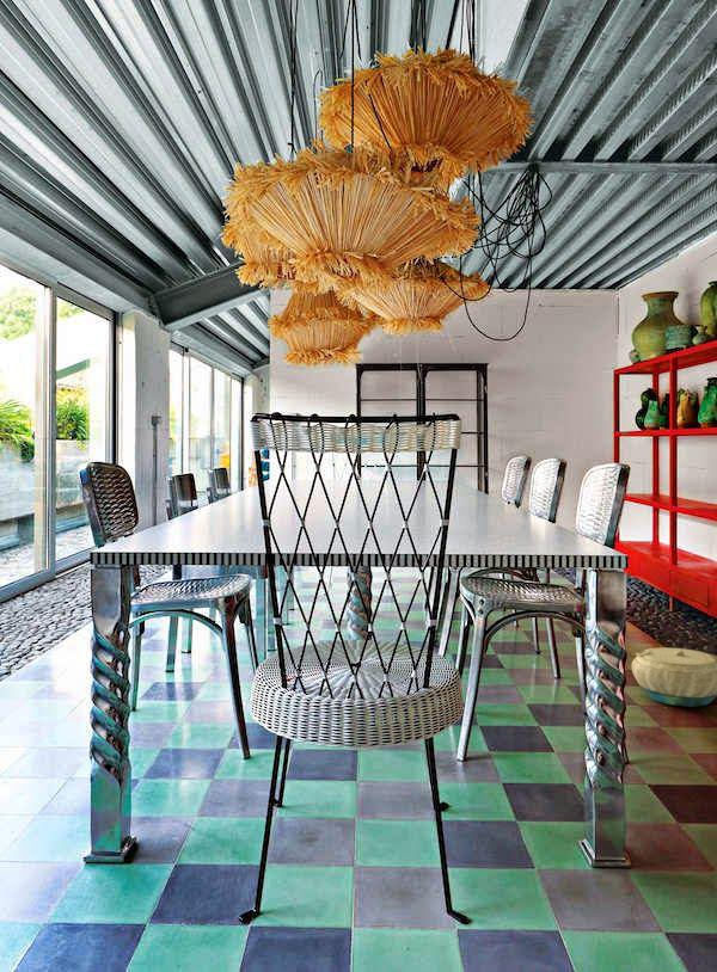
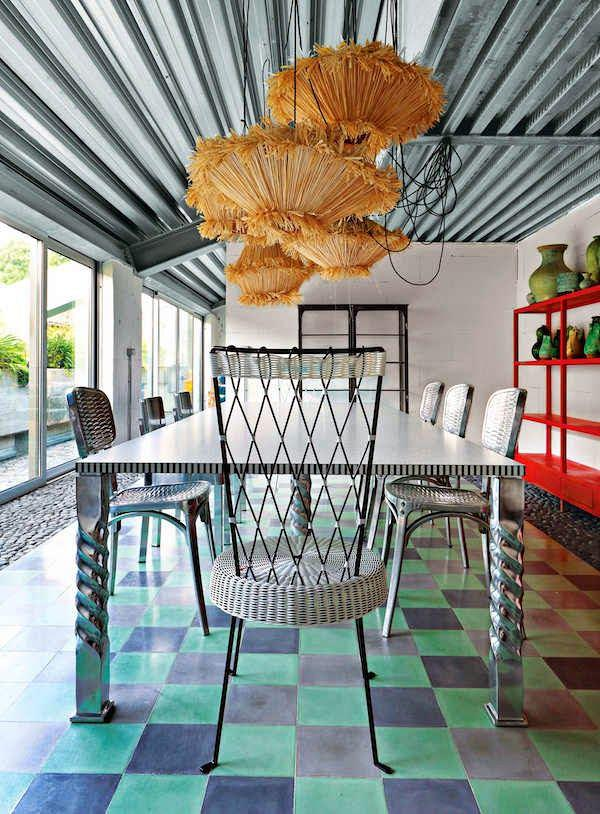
- basket (678, 673)
